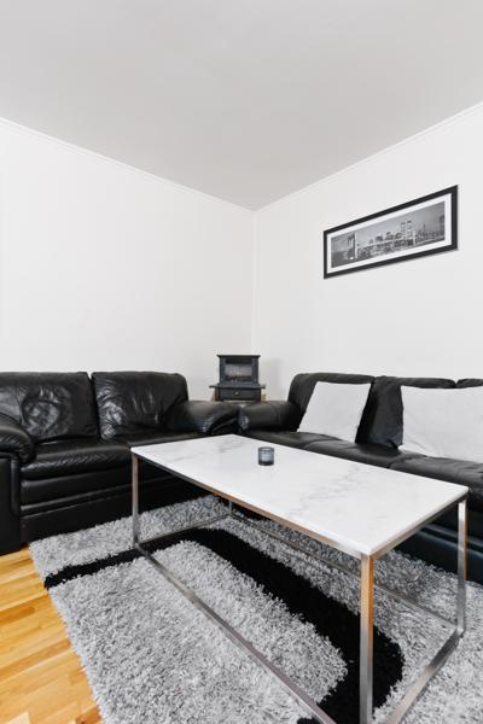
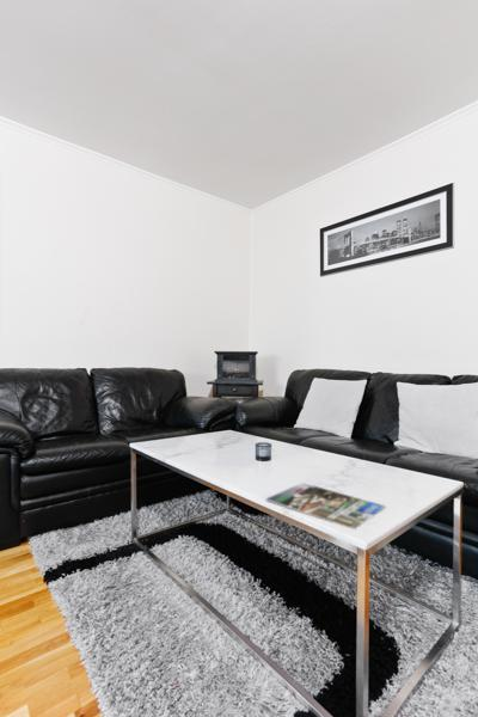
+ magazine (324, 502)
